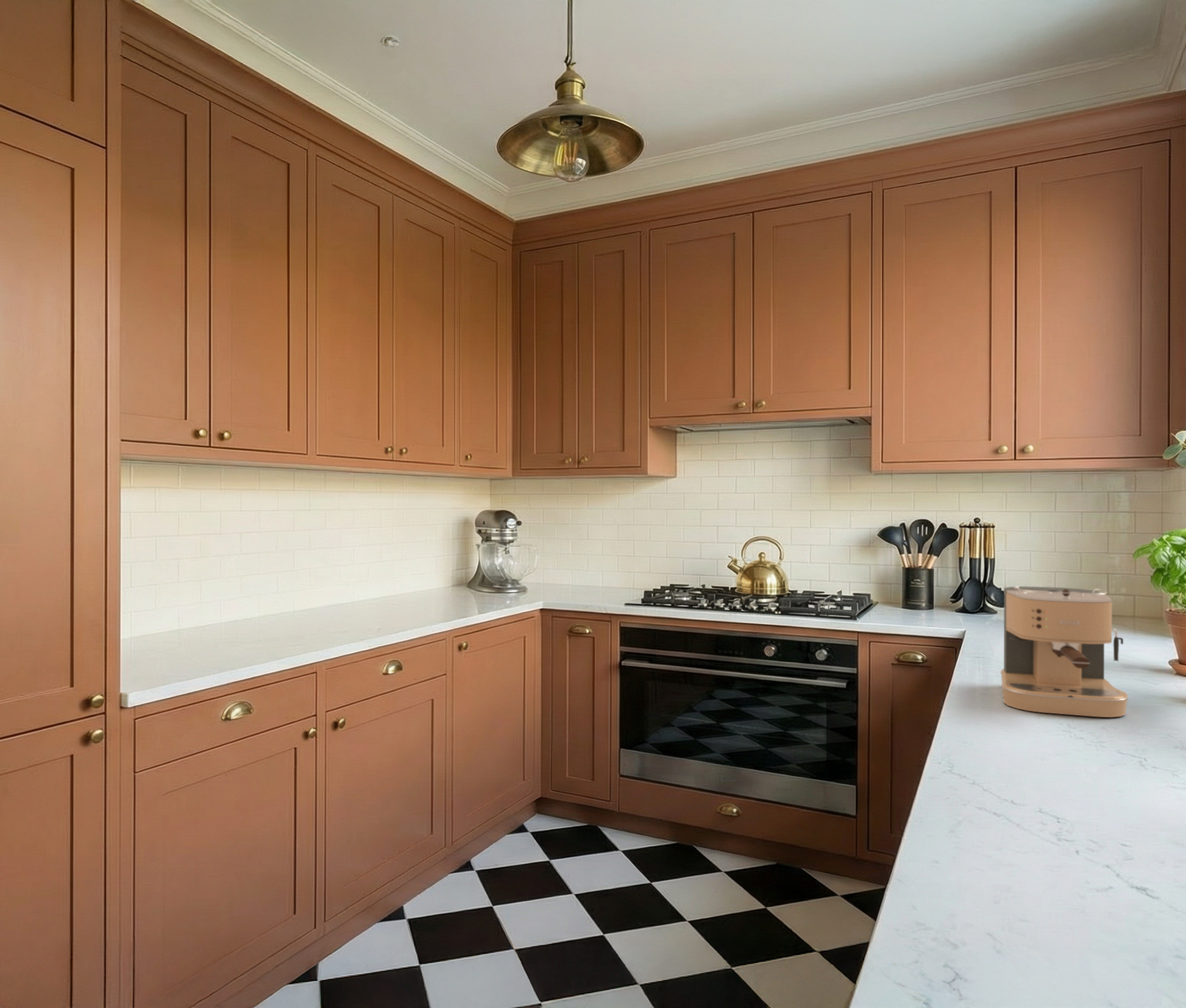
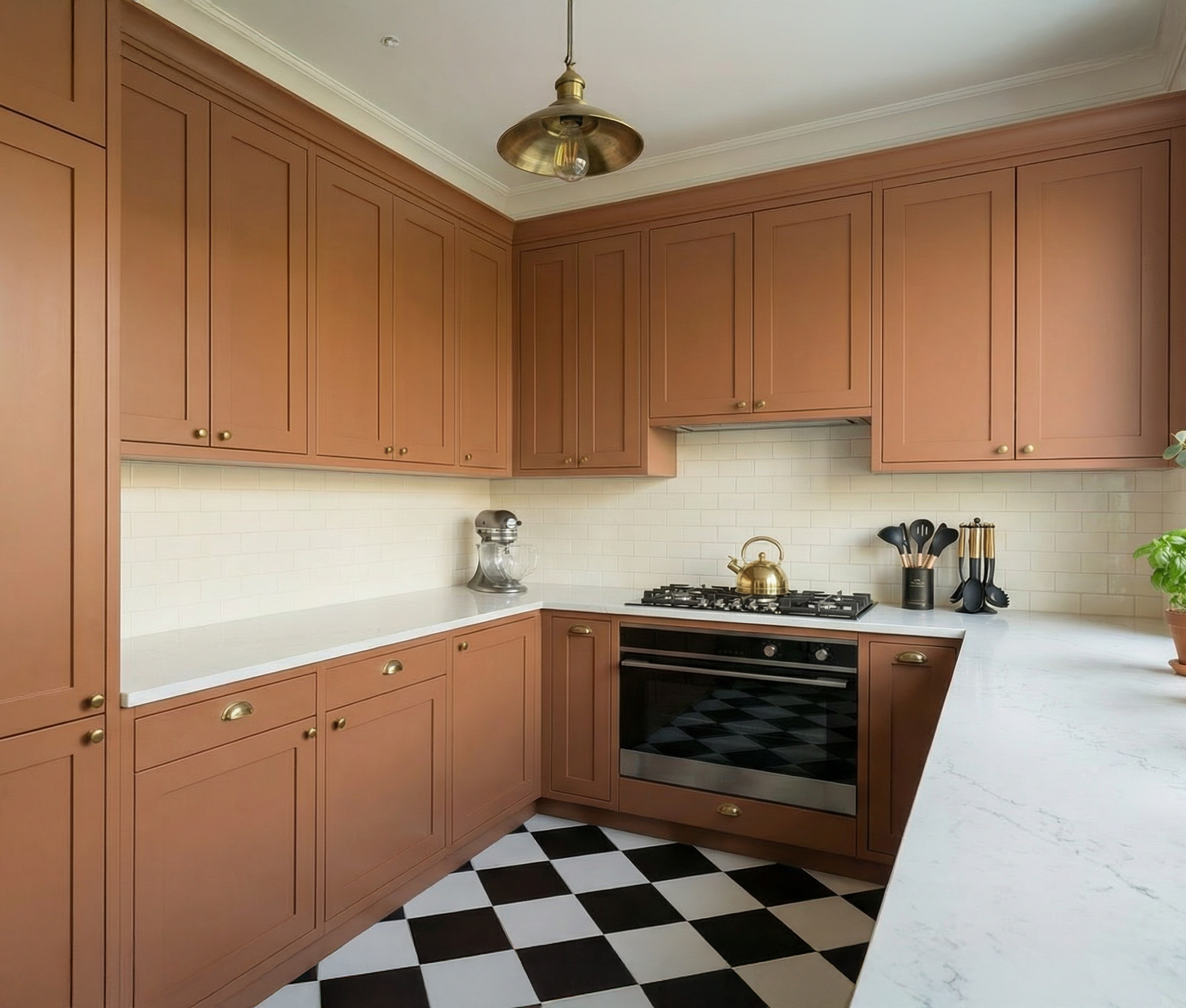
- coffee maker (1060, 645)
